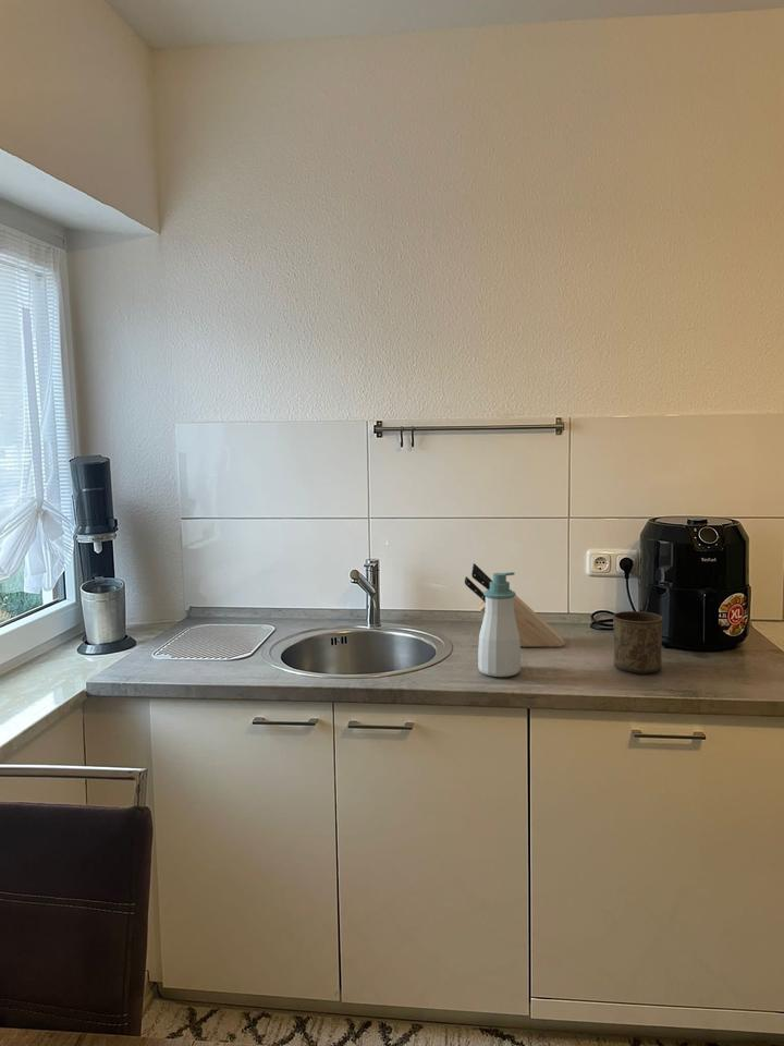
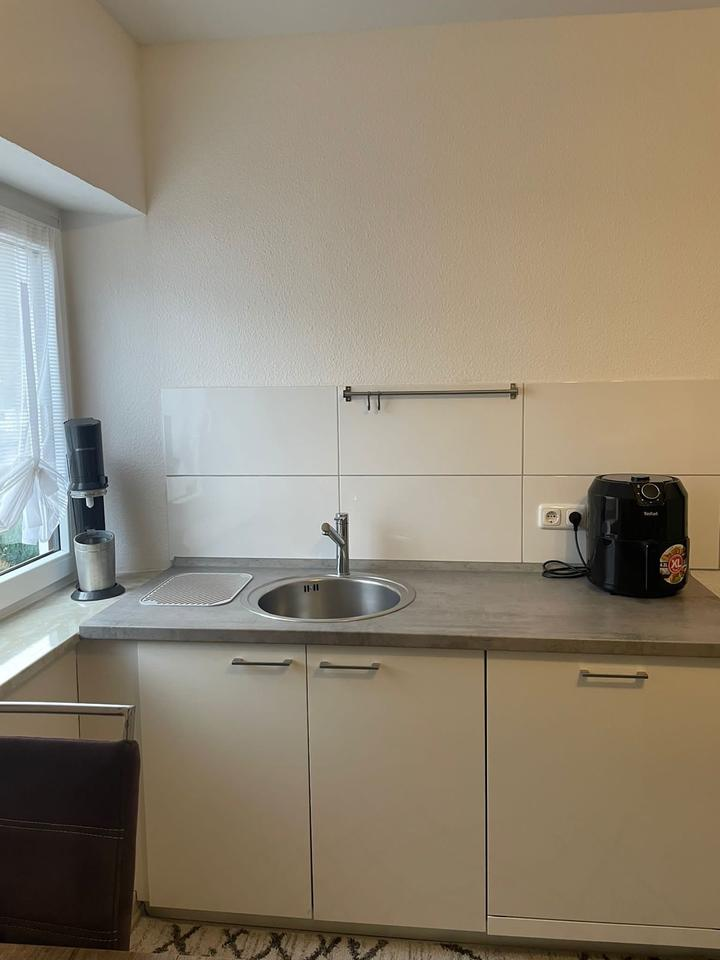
- cup (637, 642)
- knife block (514, 604)
- soap bottle (499, 622)
